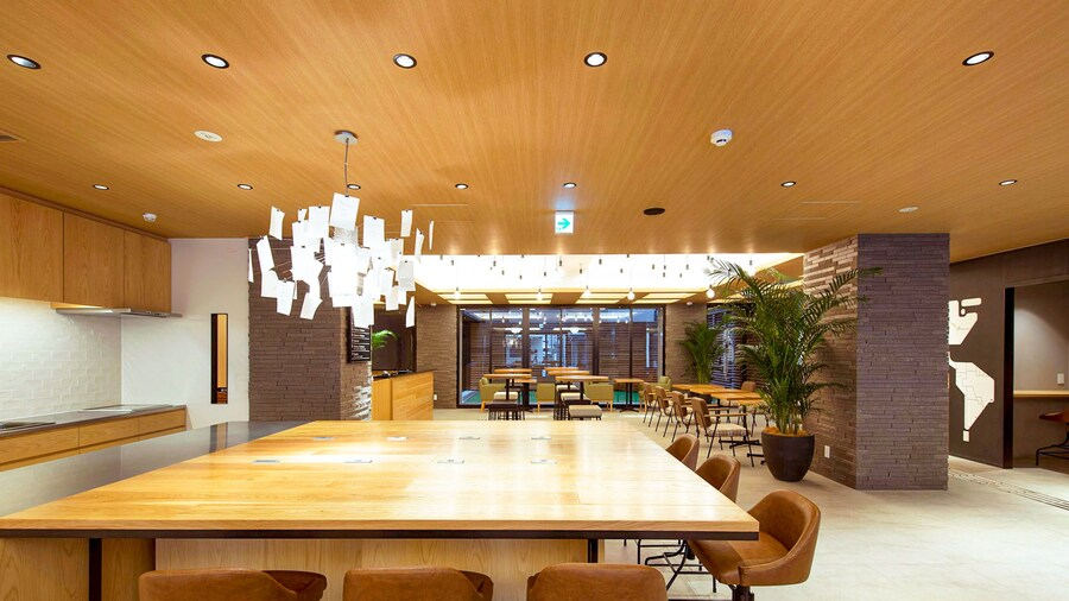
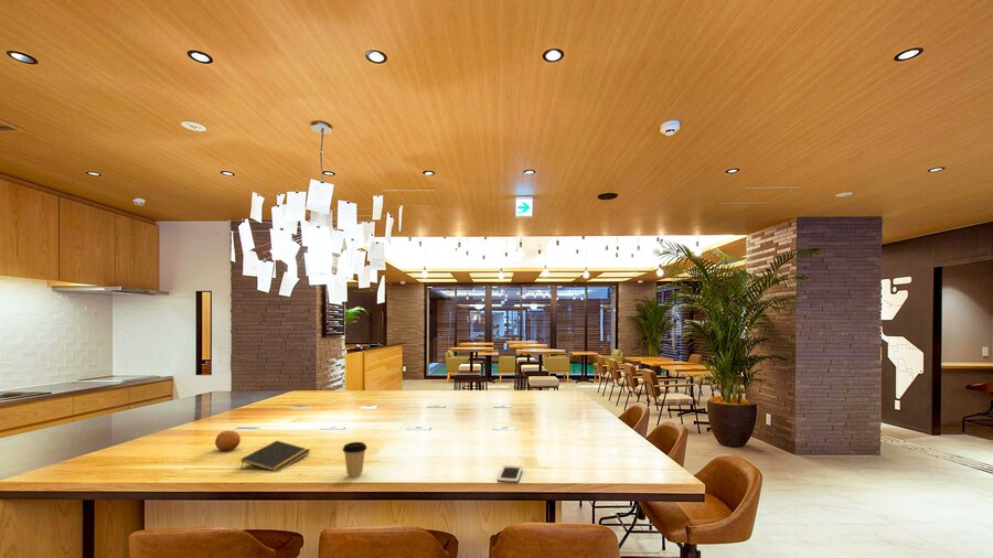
+ notepad (277, 455)
+ cell phone (510, 474)
+ coffee cup (354, 459)
+ fruit (227, 440)
